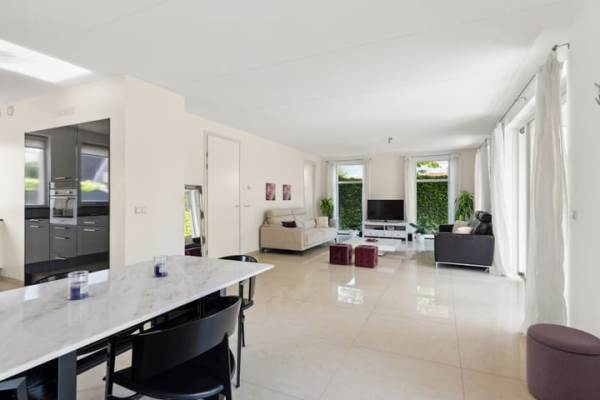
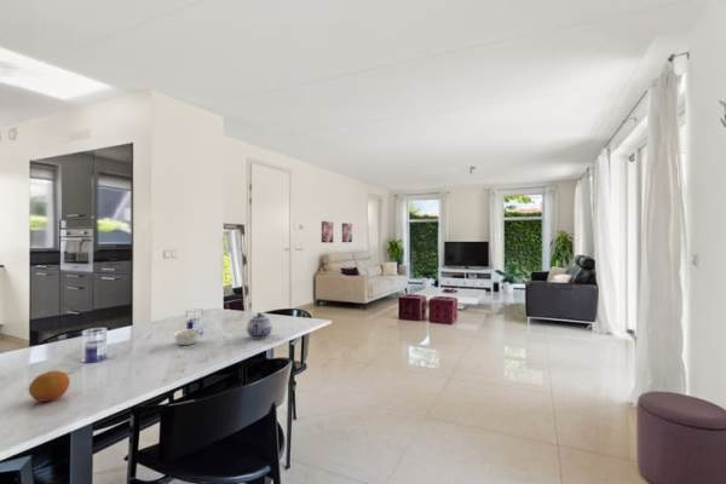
+ fruit (50, 385)
+ teapot (259, 324)
+ legume (188, 335)
